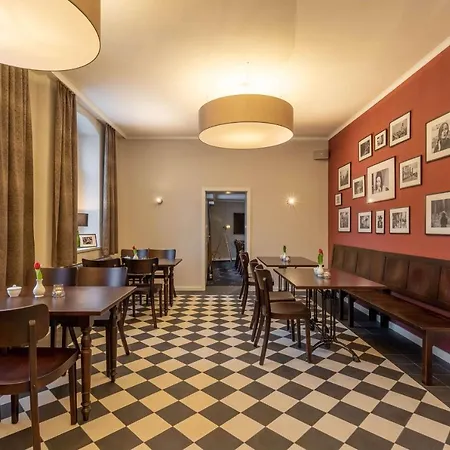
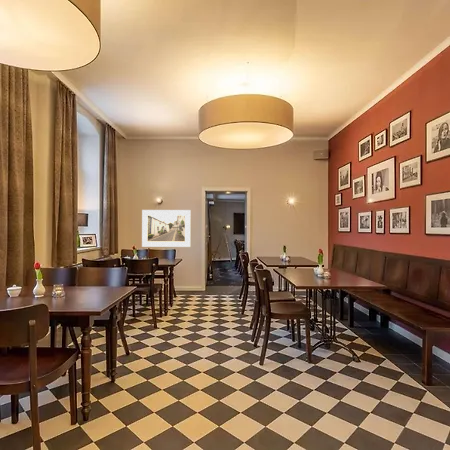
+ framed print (166, 228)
